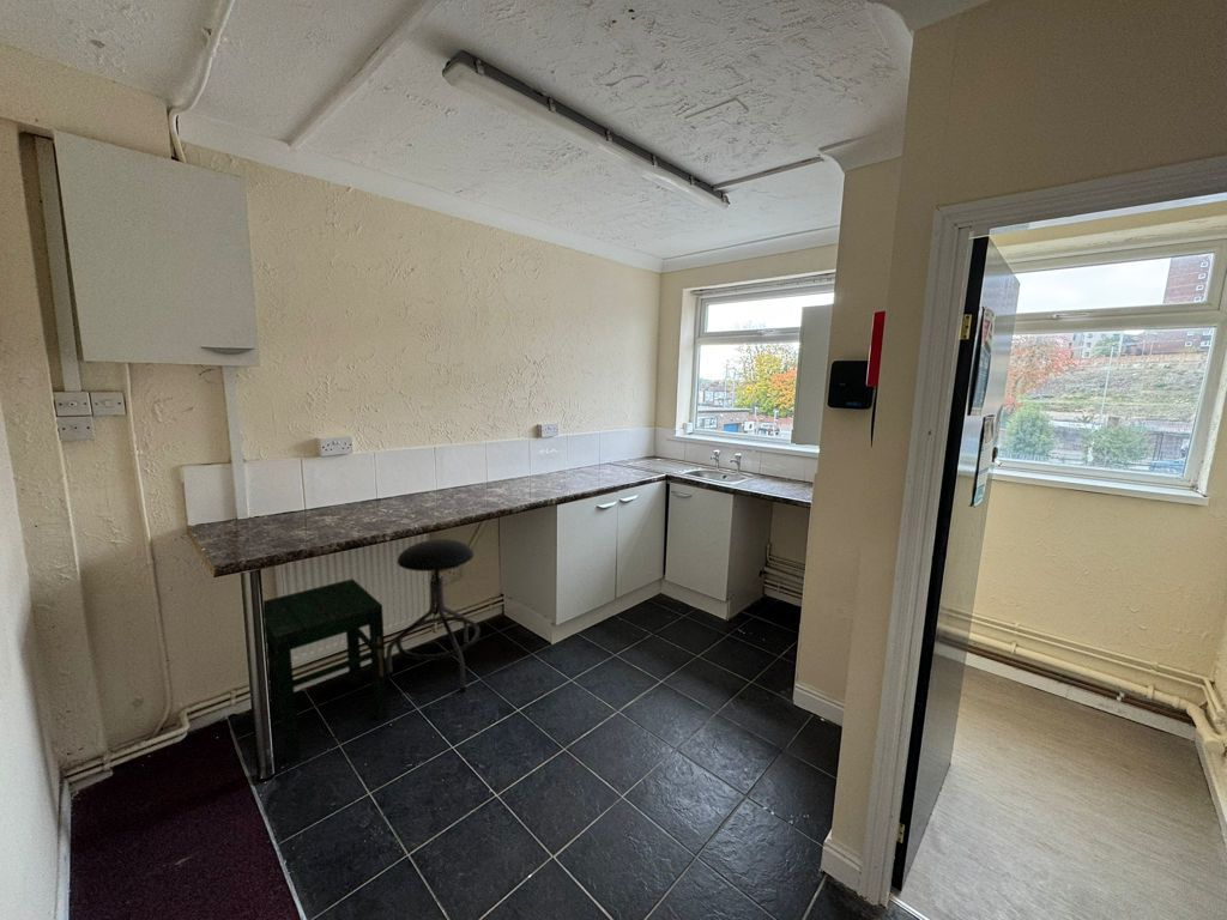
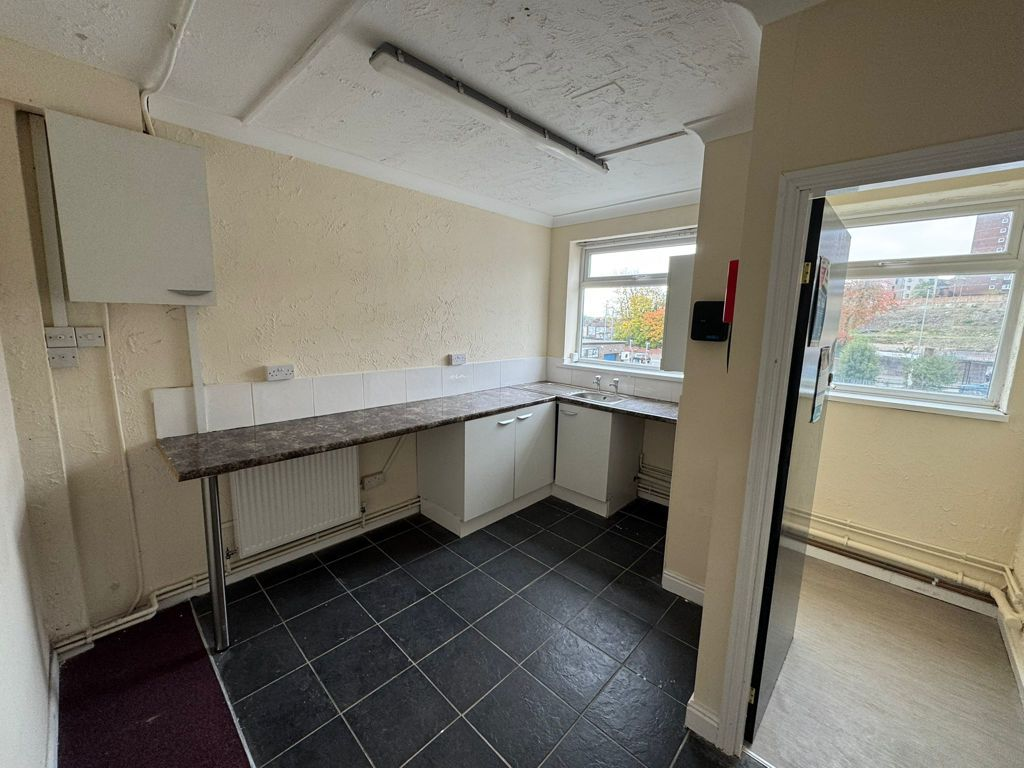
- stool (441, 609)
- stool (327, 667)
